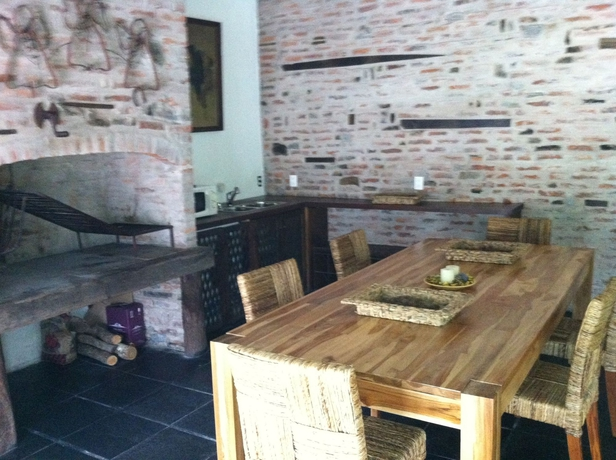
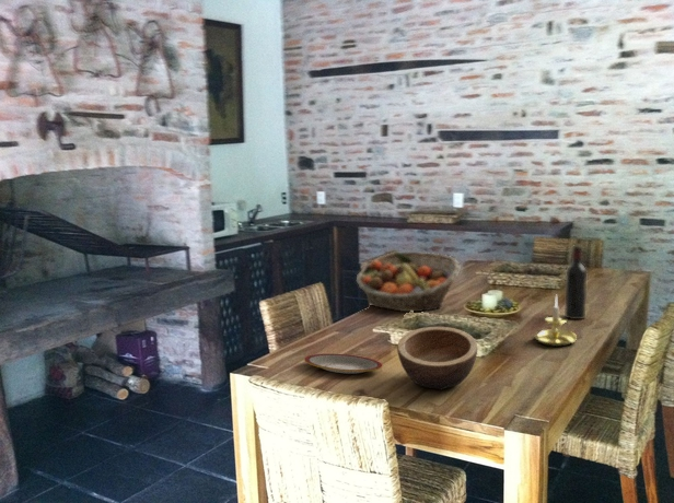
+ candle holder (557, 316)
+ fruit basket (407, 280)
+ wine bottle (576, 281)
+ wooden bowl (437, 360)
+ plate (342, 365)
